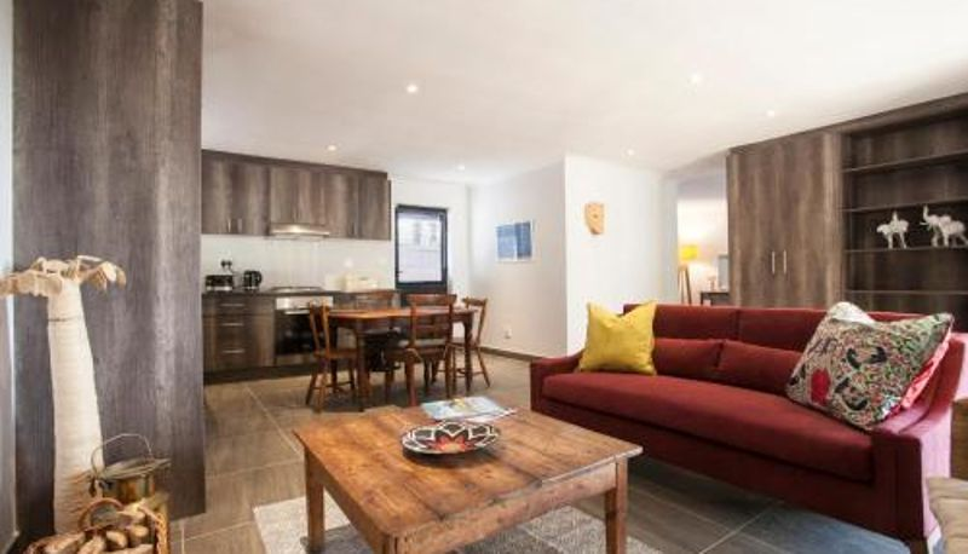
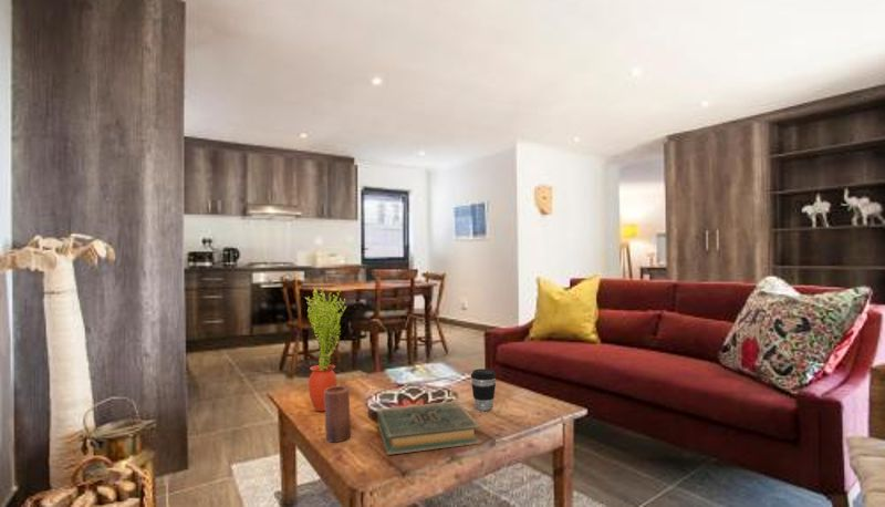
+ coffee cup (483, 389)
+ hardback book (426, 424)
+ potted plant (326, 348)
+ candle (337, 413)
